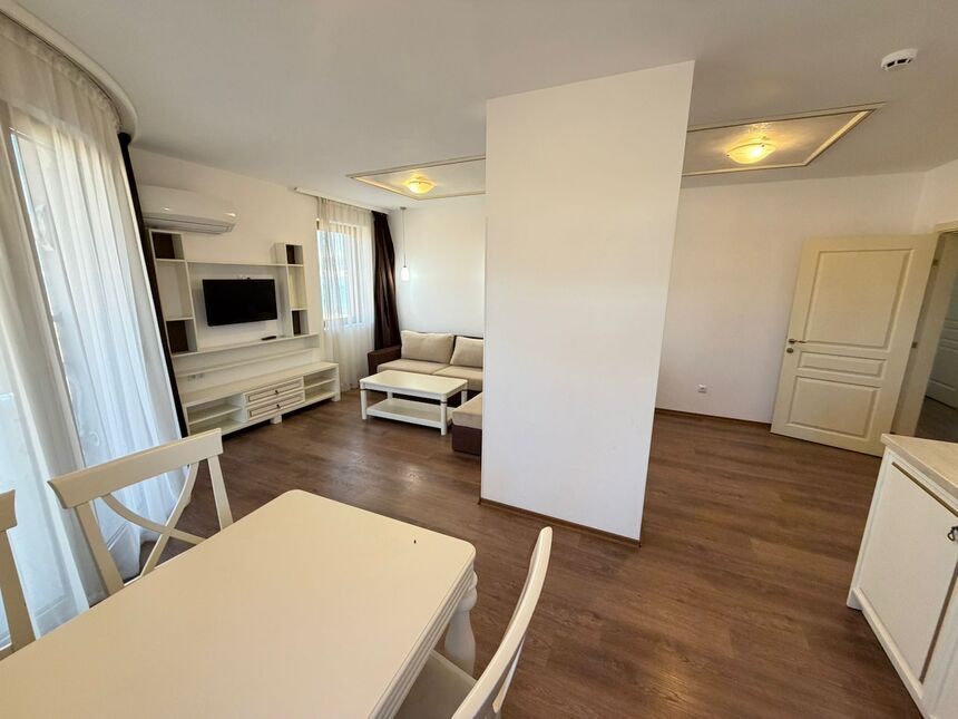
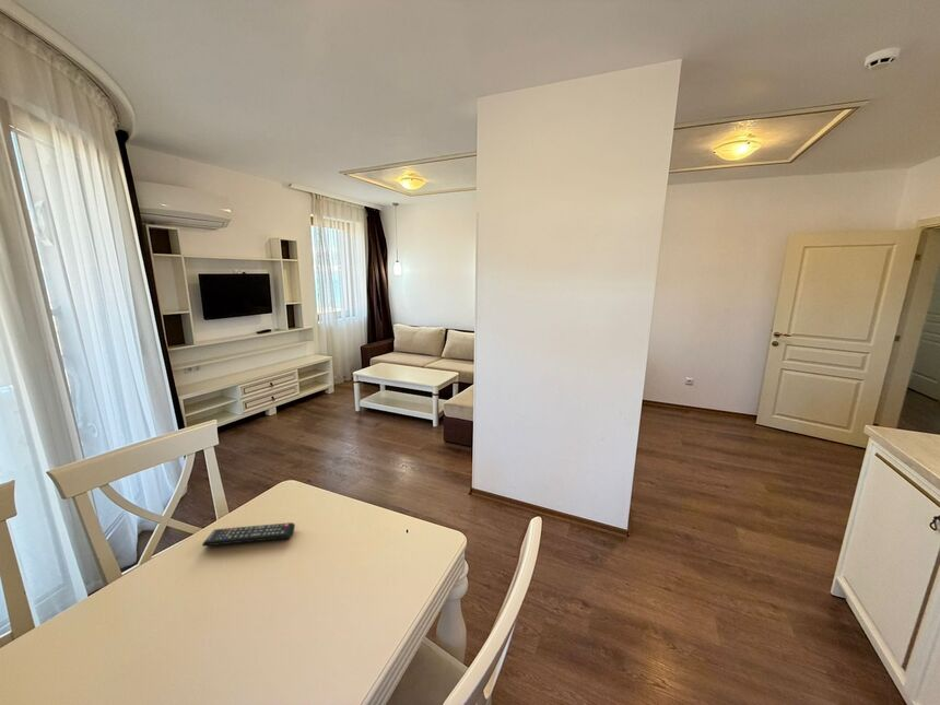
+ remote control (250, 534)
